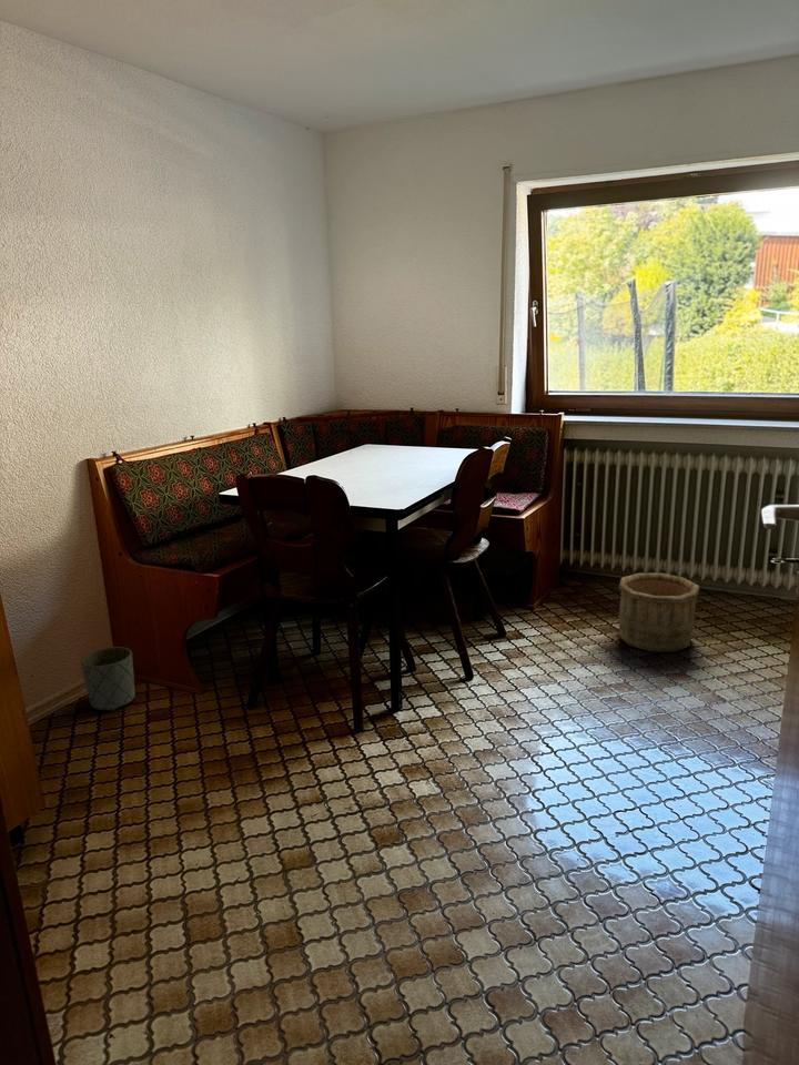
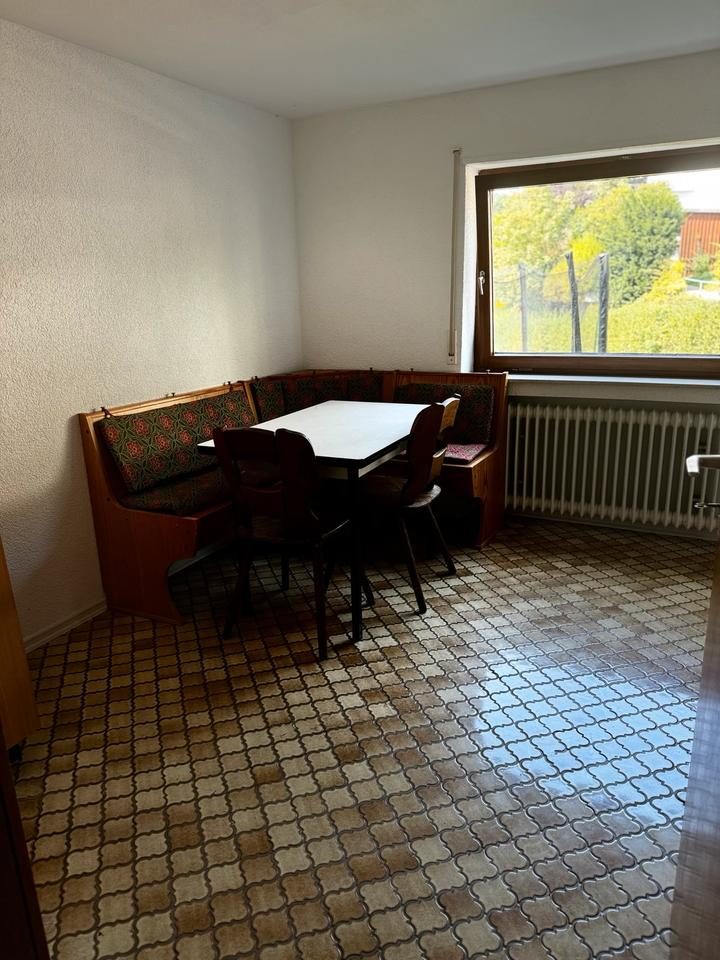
- wooden bucket (656, 611)
- planter (110, 679)
